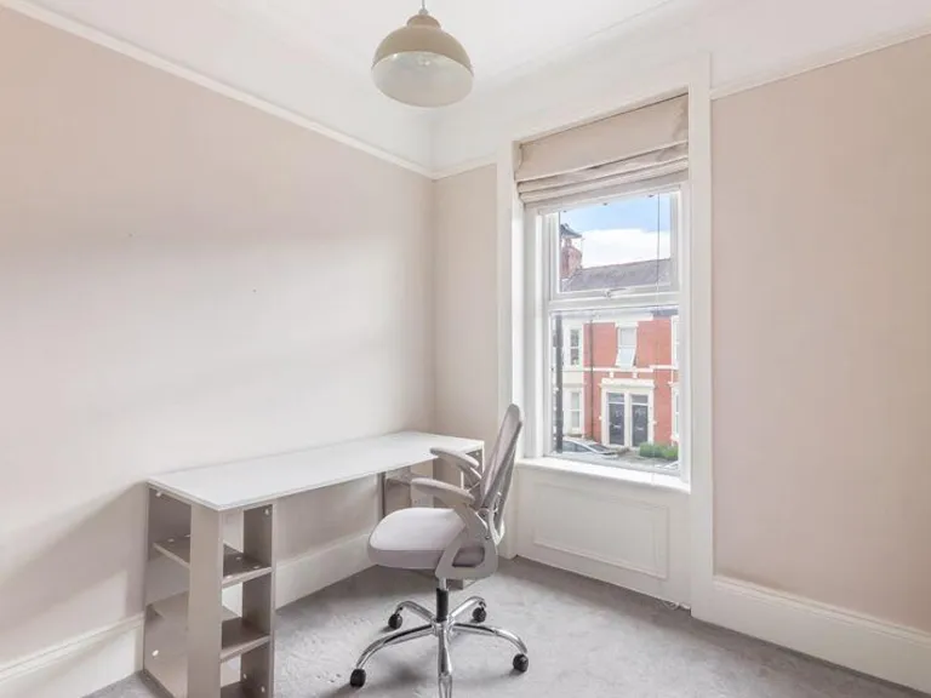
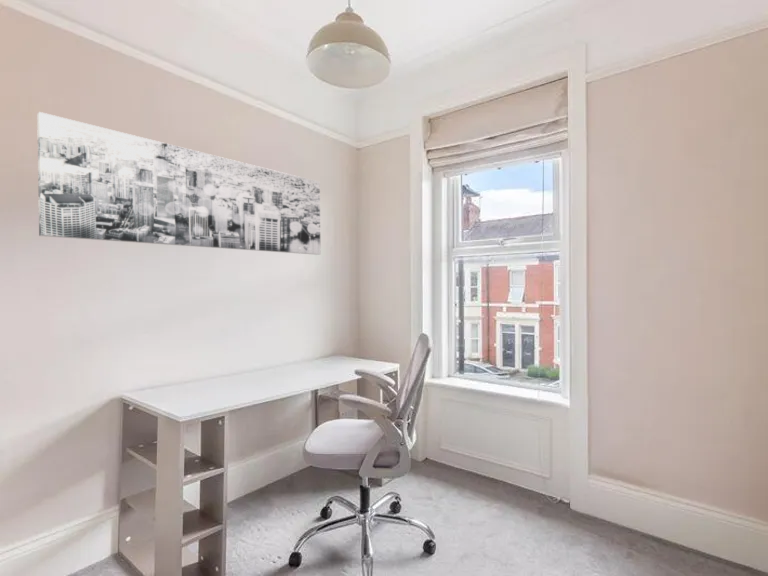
+ wall art (214, 202)
